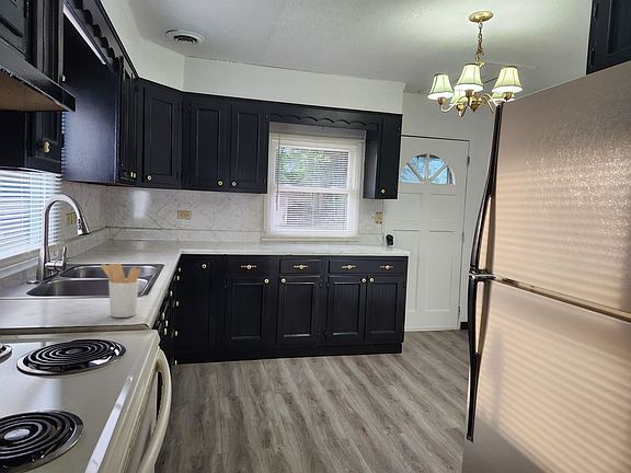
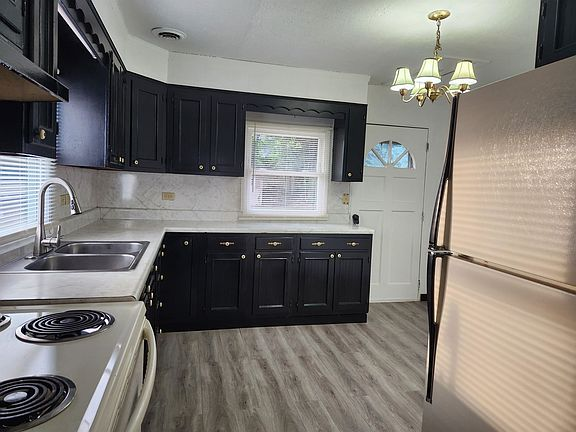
- utensil holder (119, 288)
